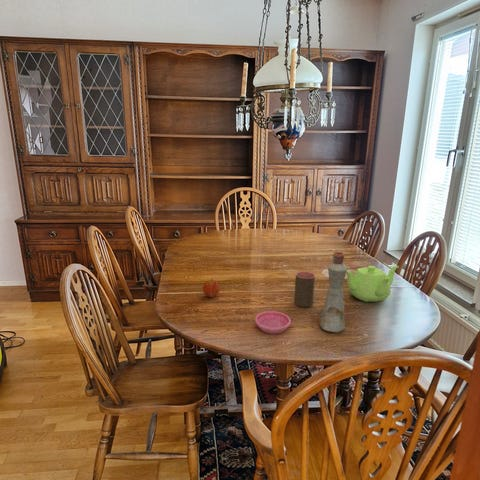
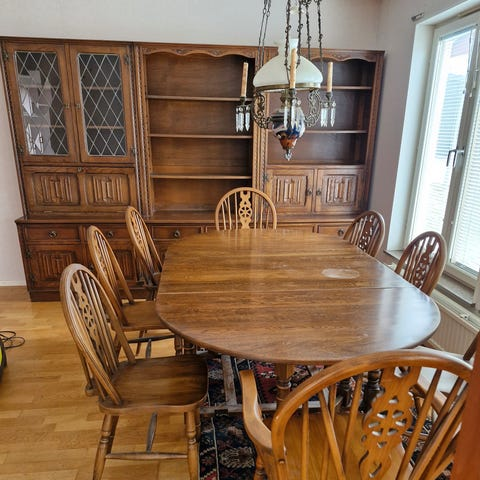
- teapot (373, 284)
- bottle (334, 290)
- fruit (211, 287)
- cup (304, 289)
- saucer (272, 323)
